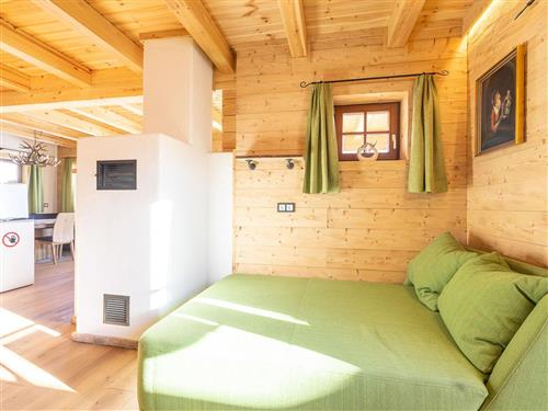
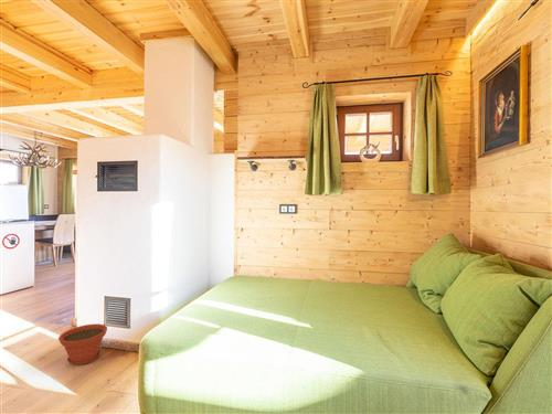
+ plant pot (84, 346)
